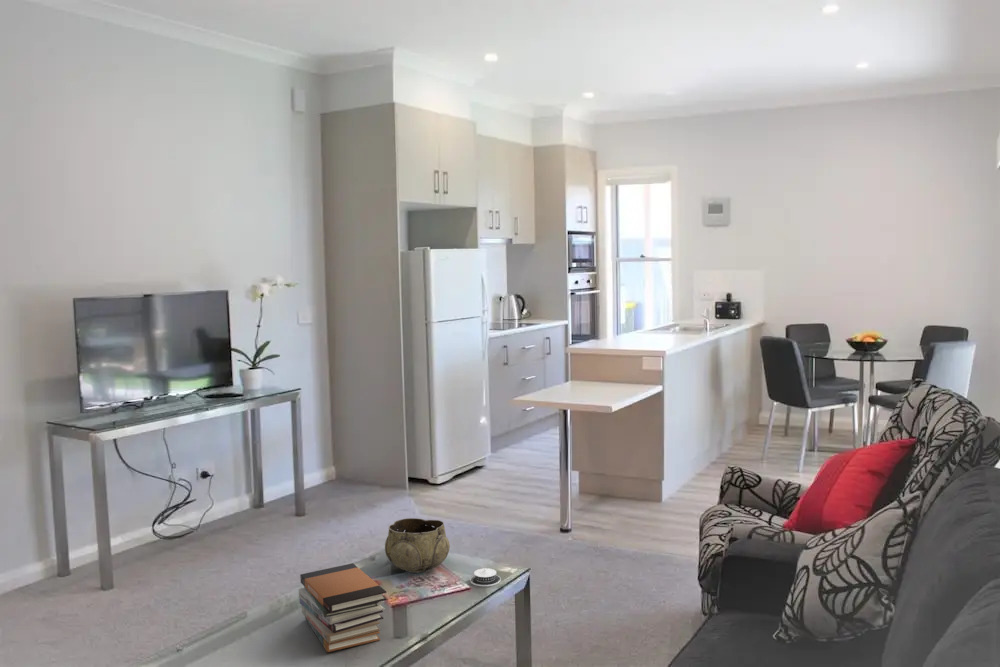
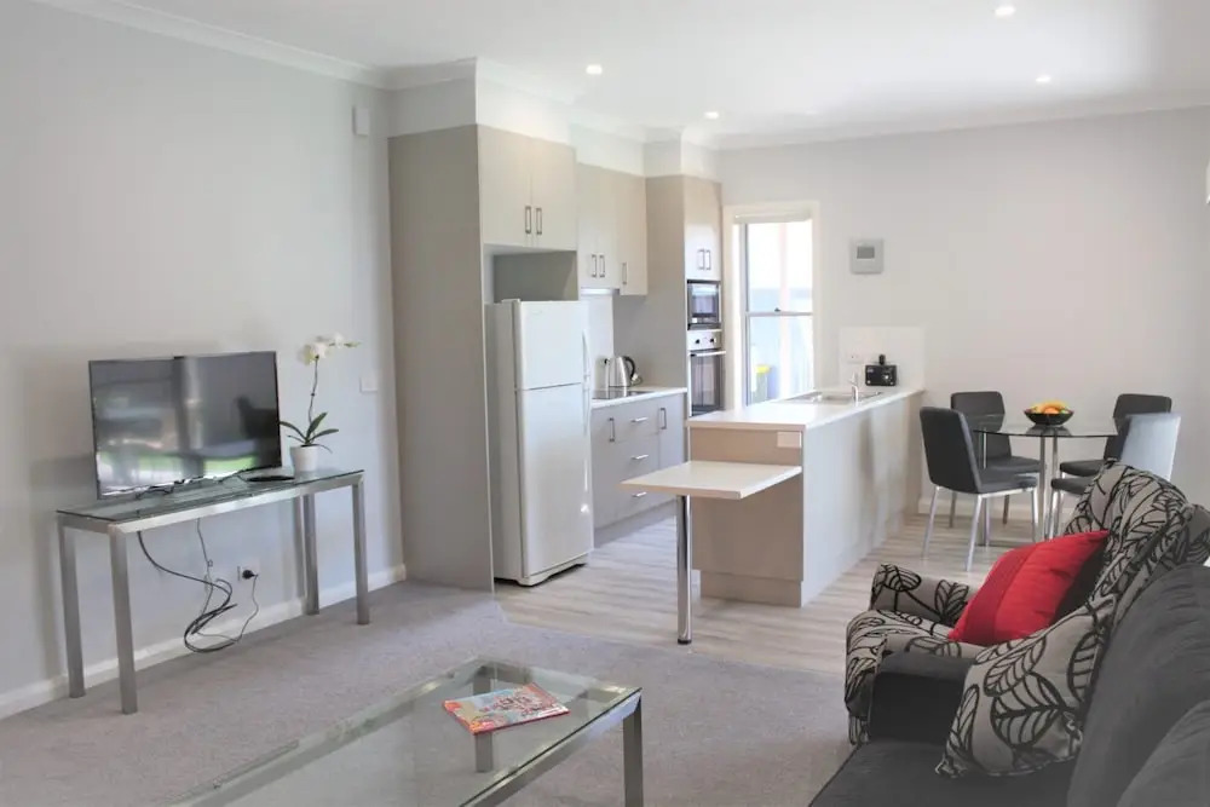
- architectural model (485, 573)
- decorative bowl (416, 546)
- book stack (341, 605)
